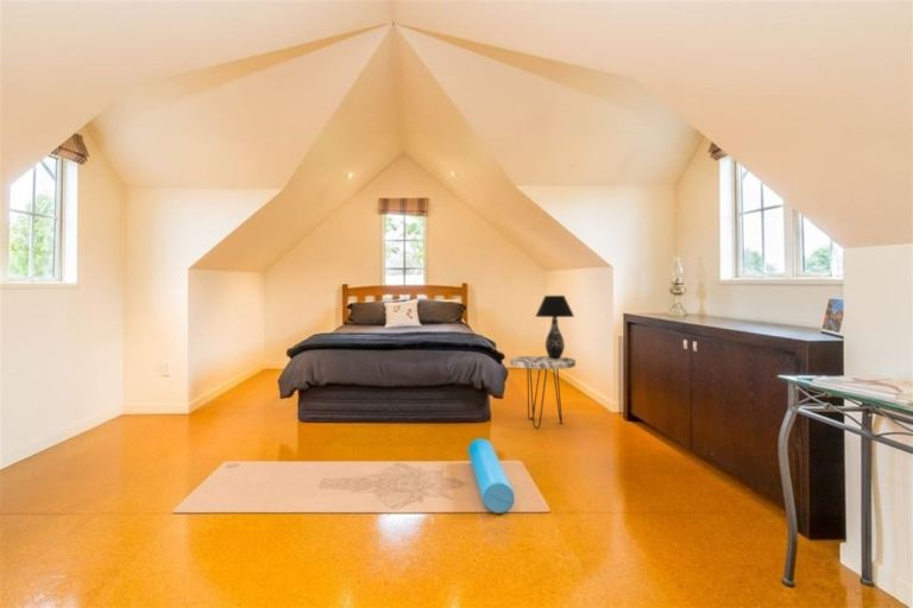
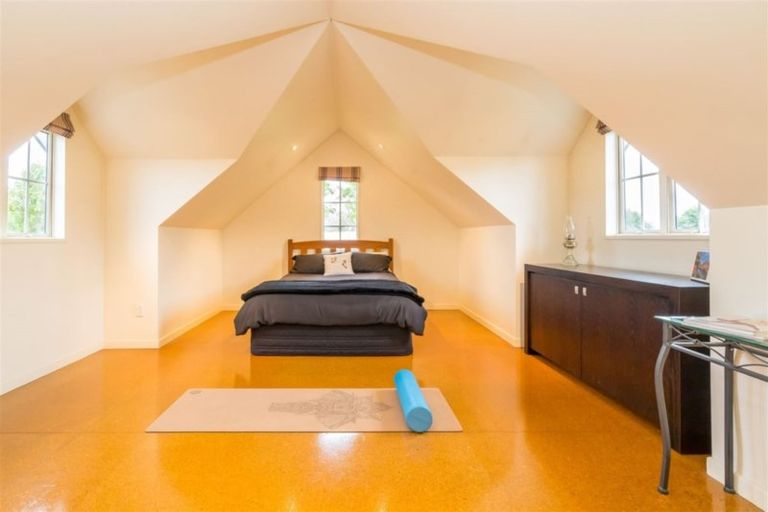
- side table (543, 391)
- table lamp (554, 327)
